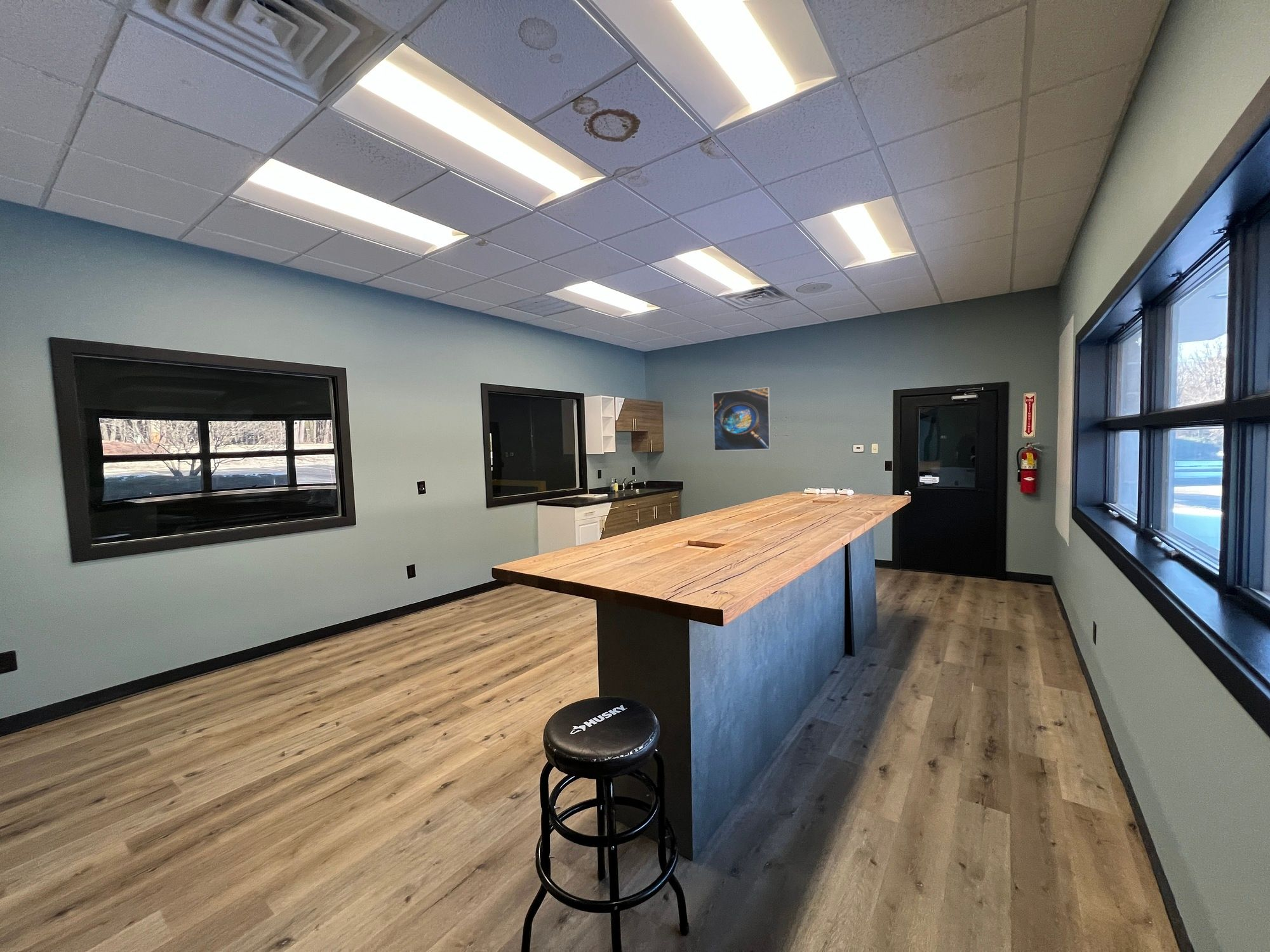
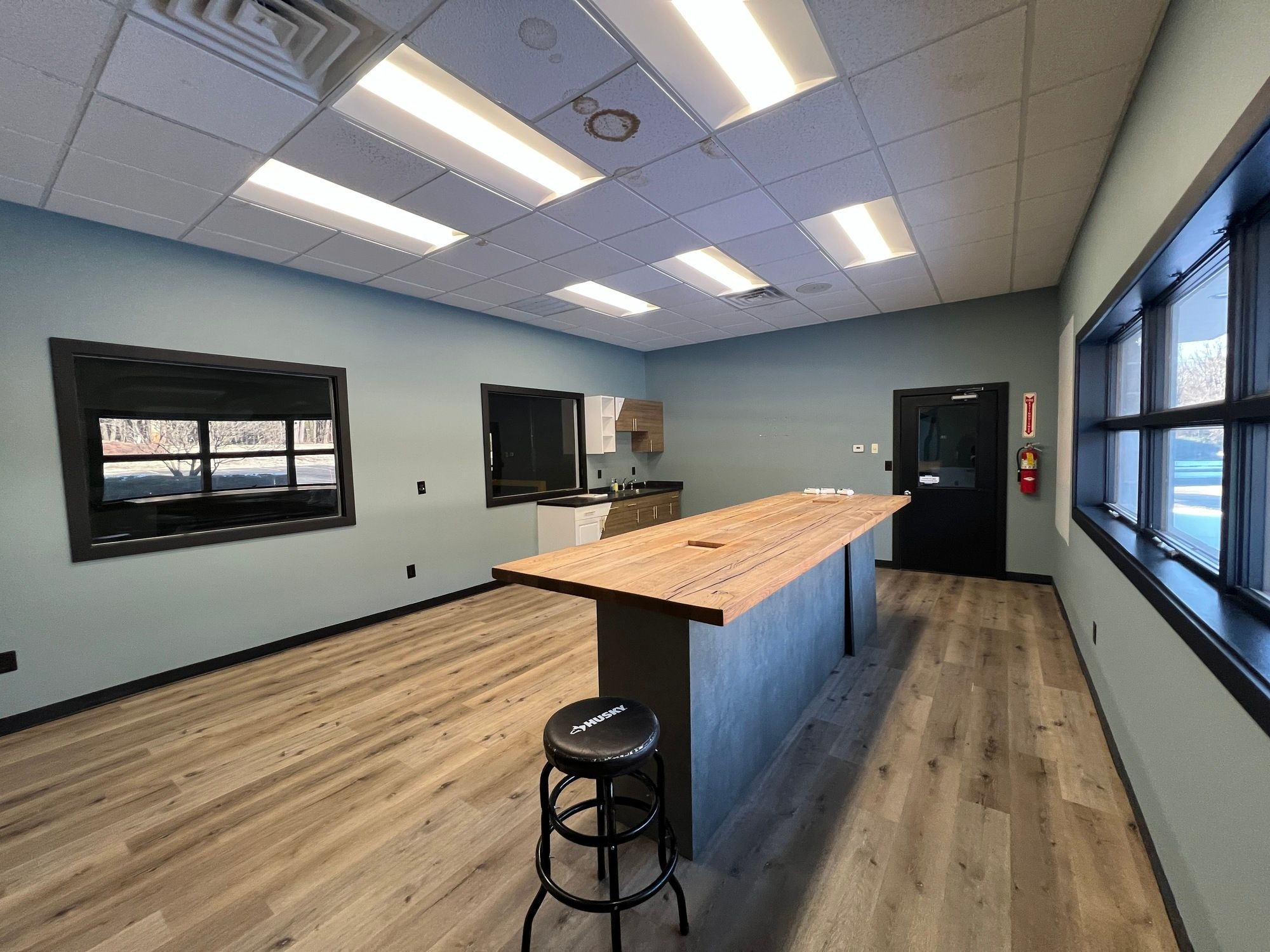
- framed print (740, 420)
